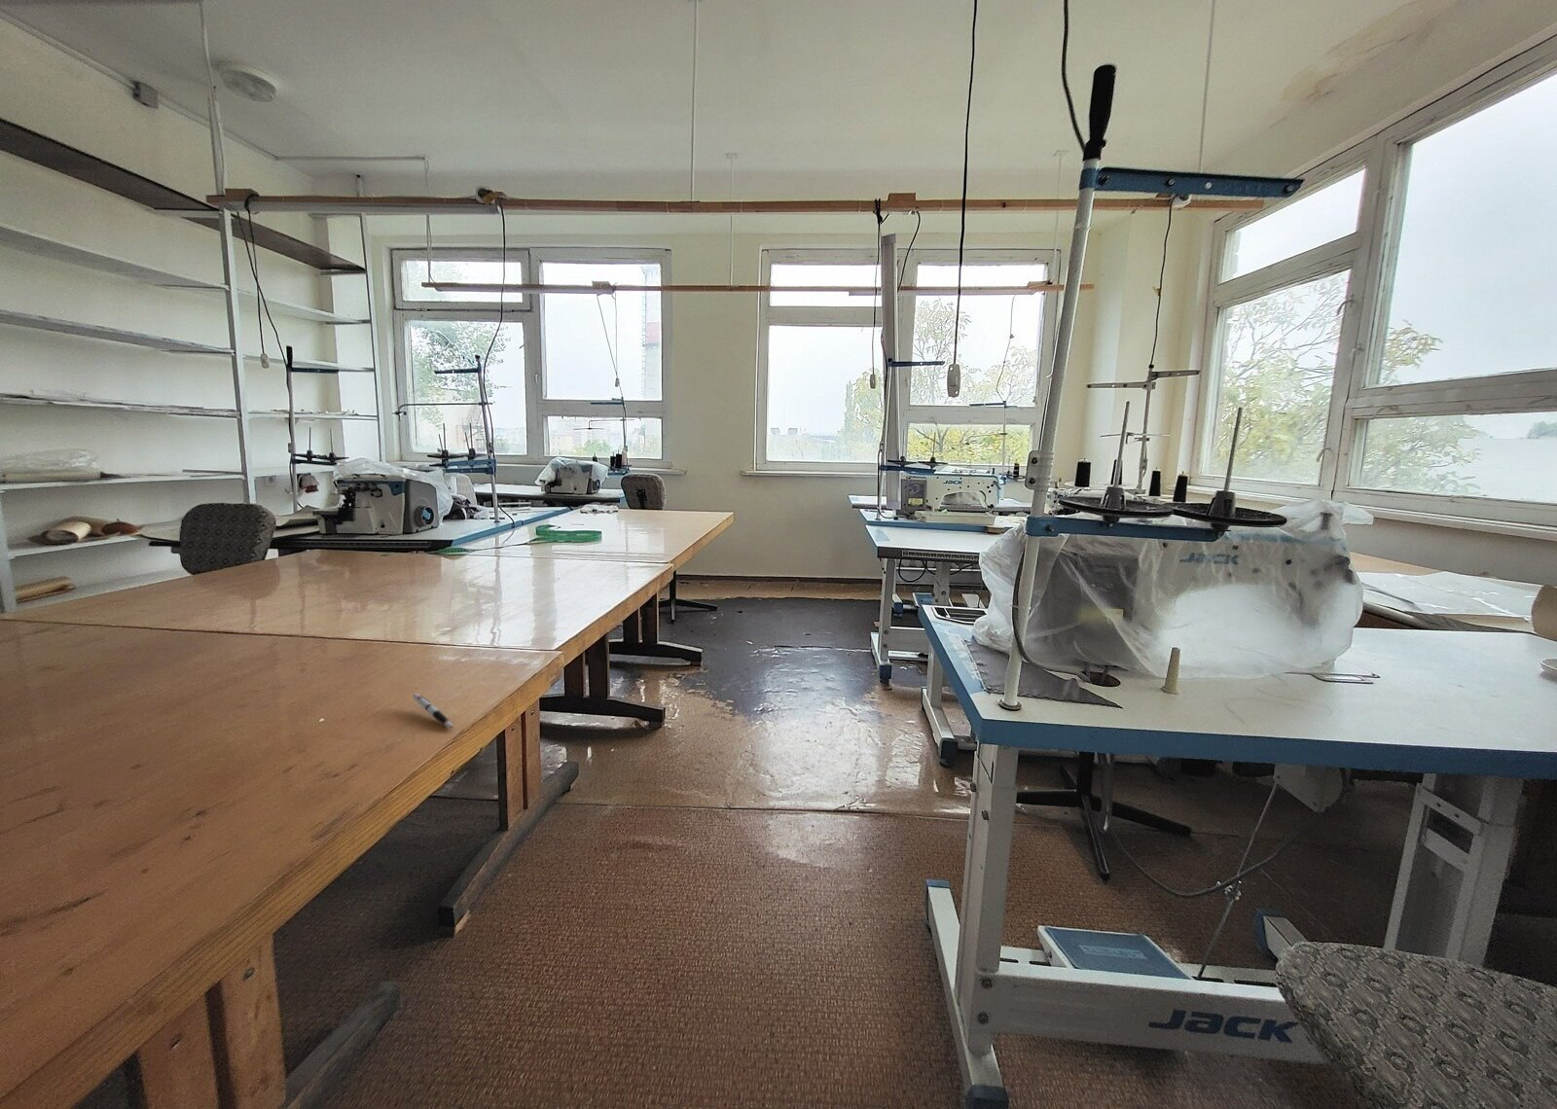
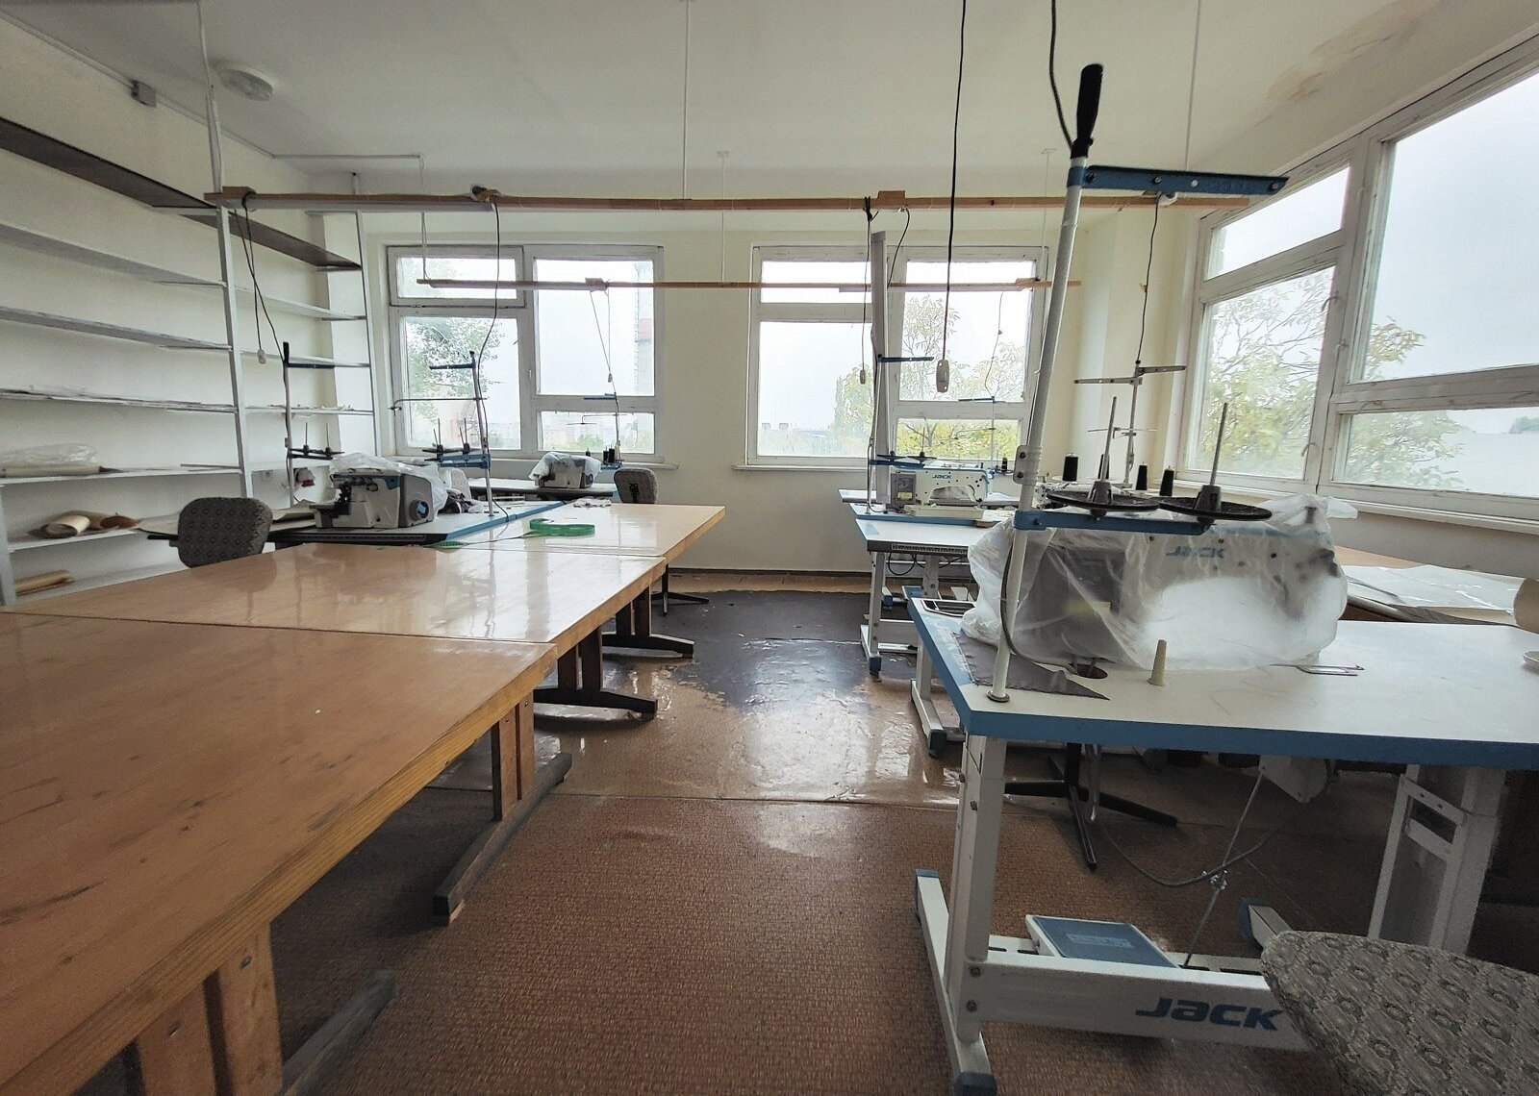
- pen (433, 711)
